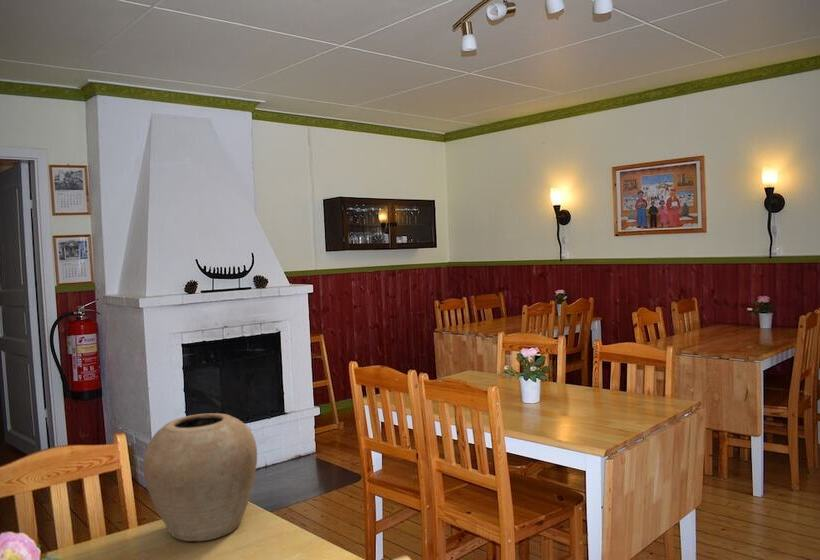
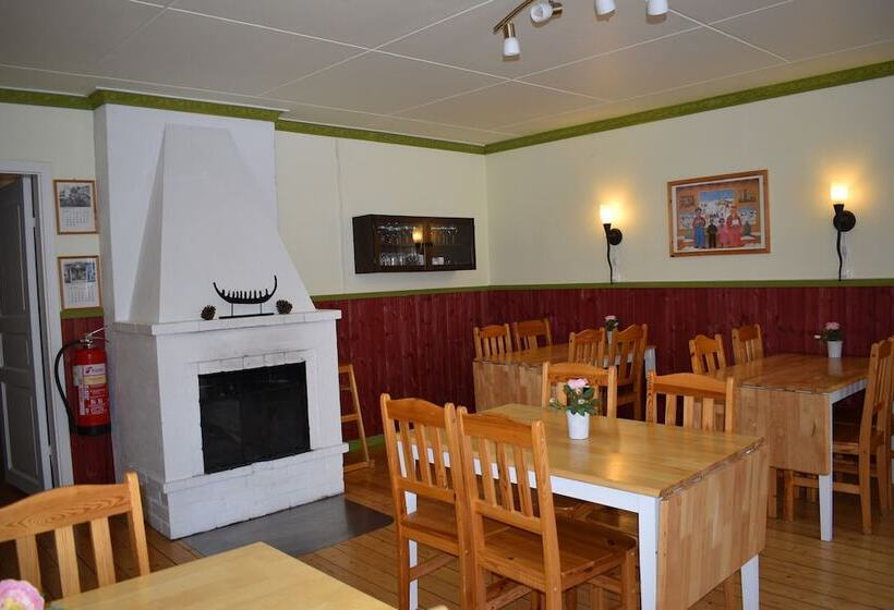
- vase (202, 474)
